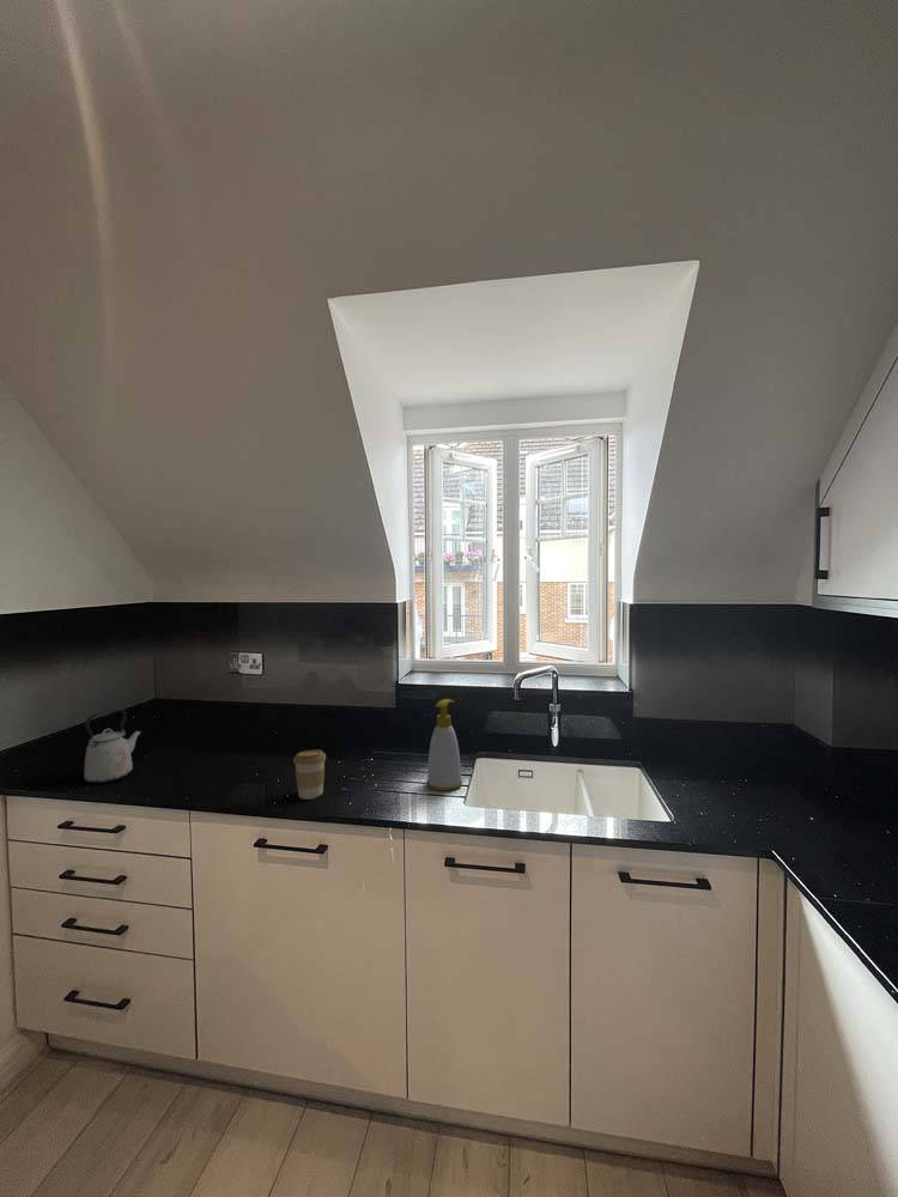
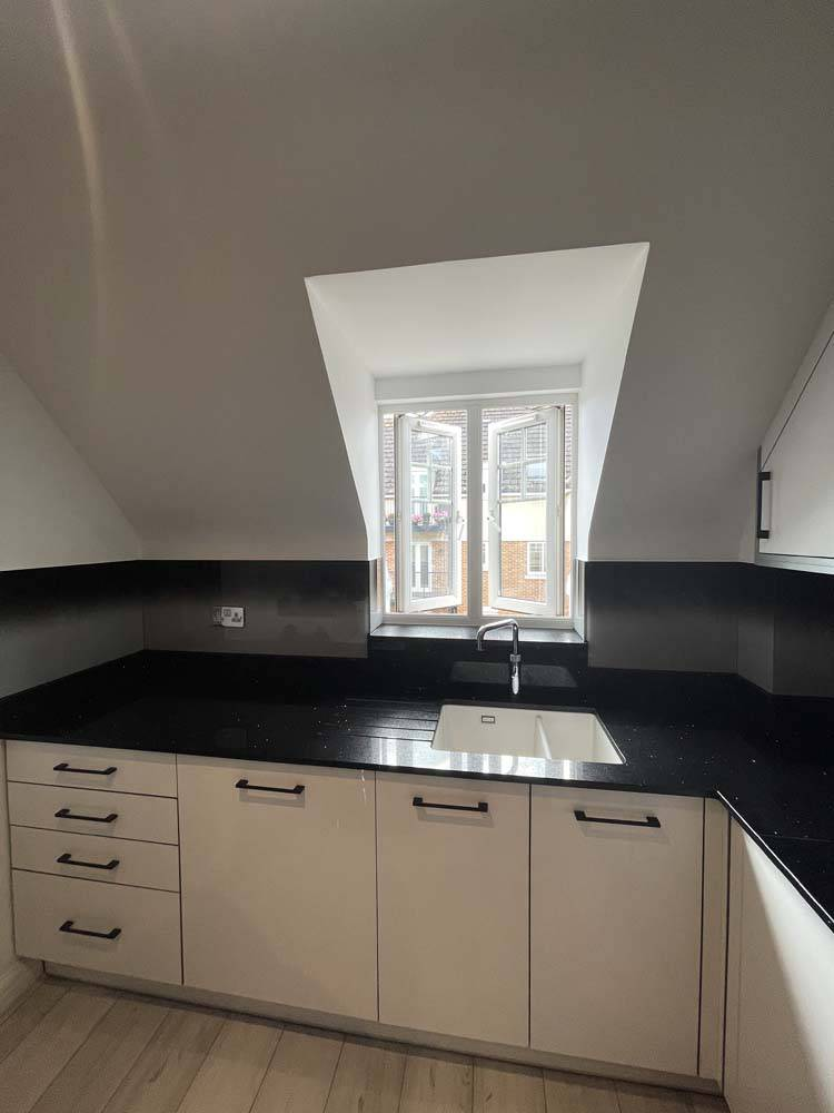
- soap bottle (444, 742)
- coffee cup (310, 772)
- kettle (115, 741)
